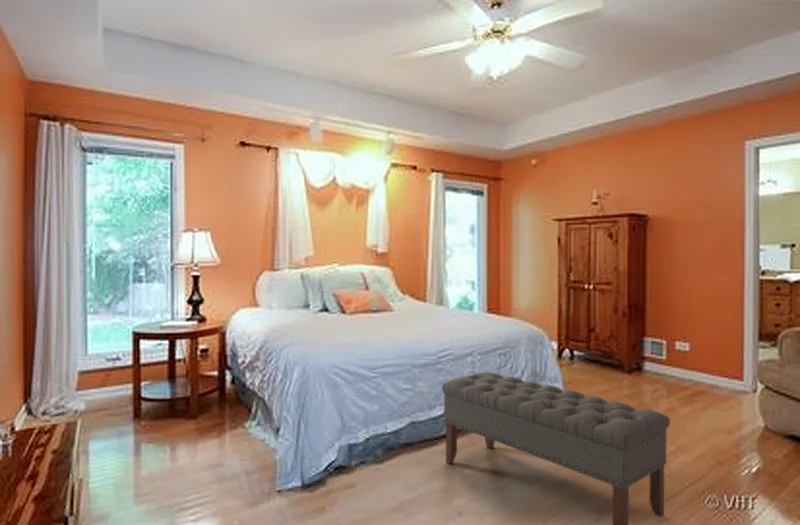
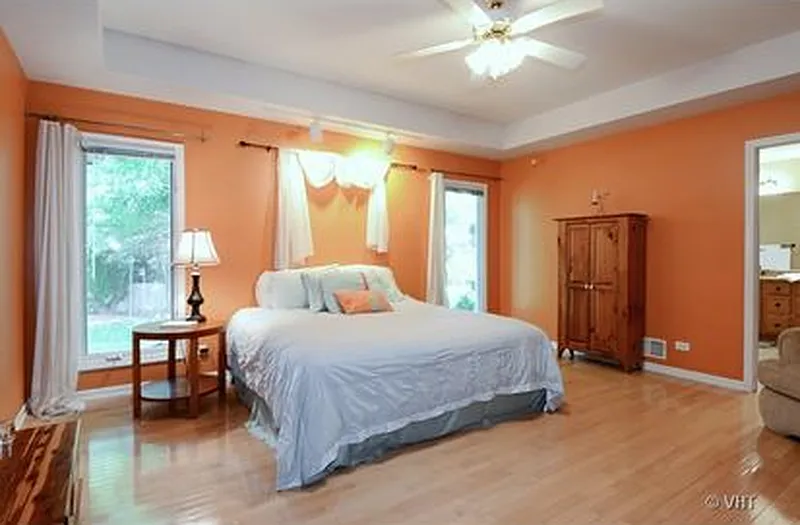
- bench (542, 439)
